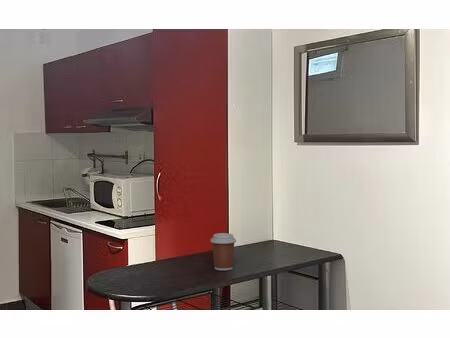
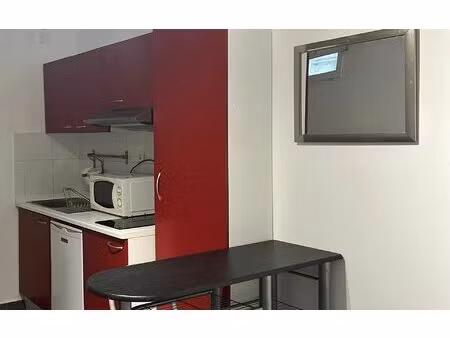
- coffee cup (223, 251)
